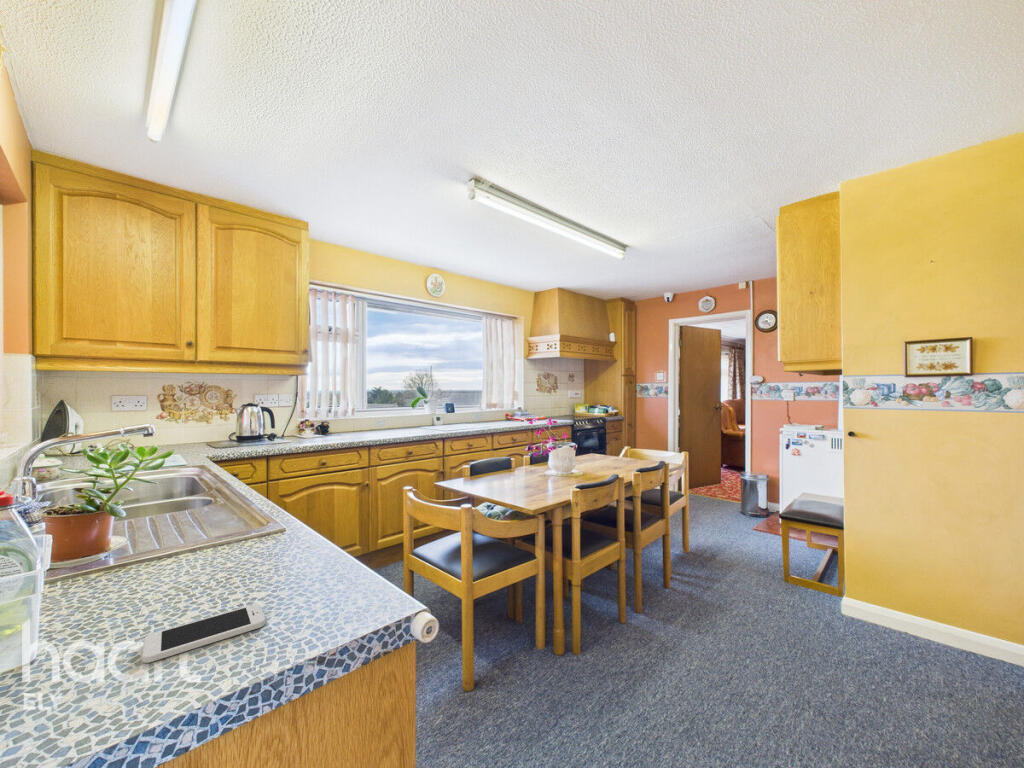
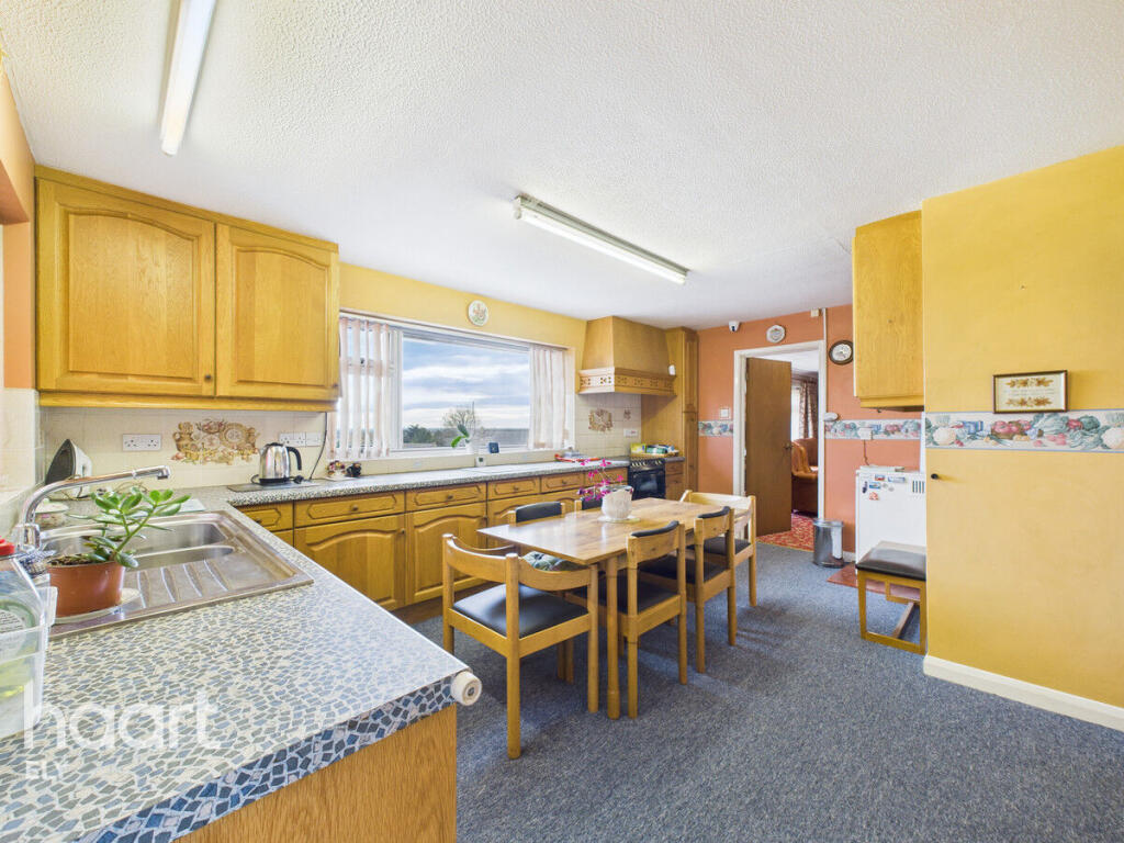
- smartphone (207, 630)
